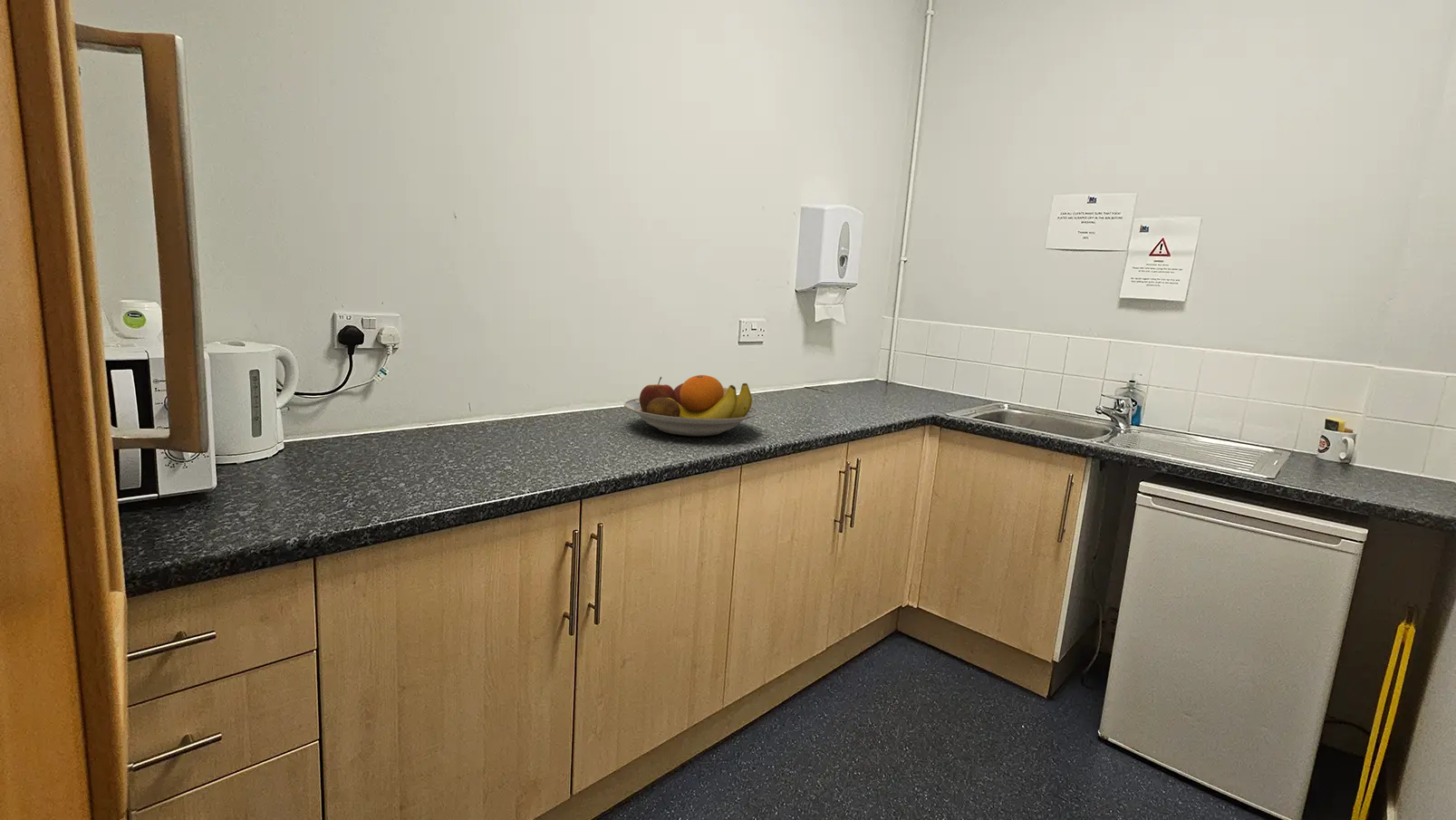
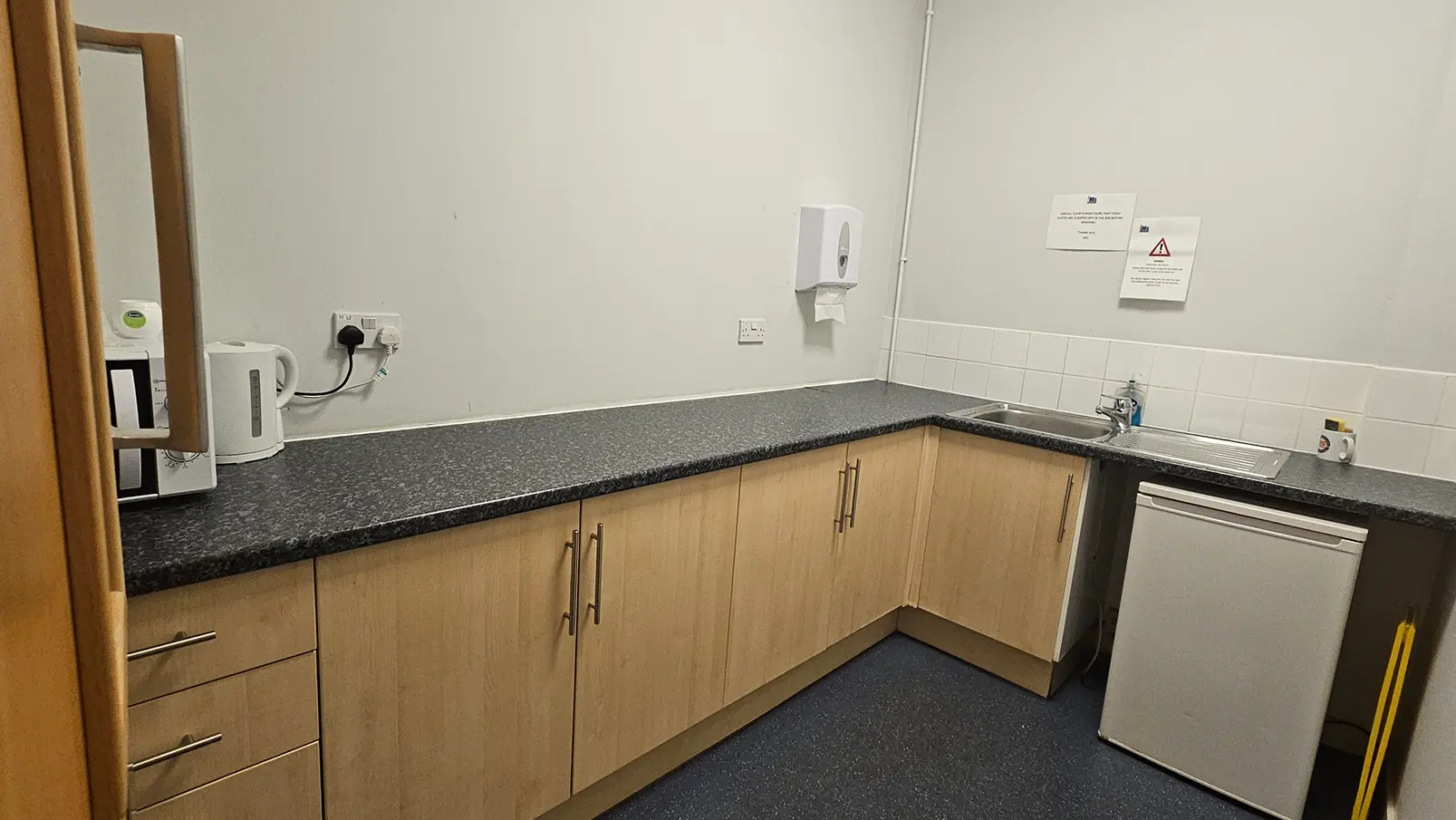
- fruit bowl (691, 401)
